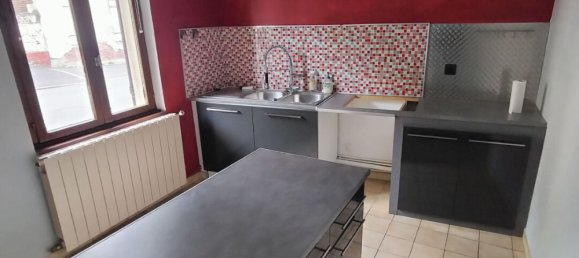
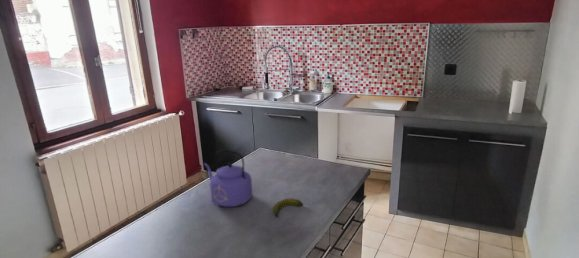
+ banana (284, 206)
+ kettle (225, 174)
